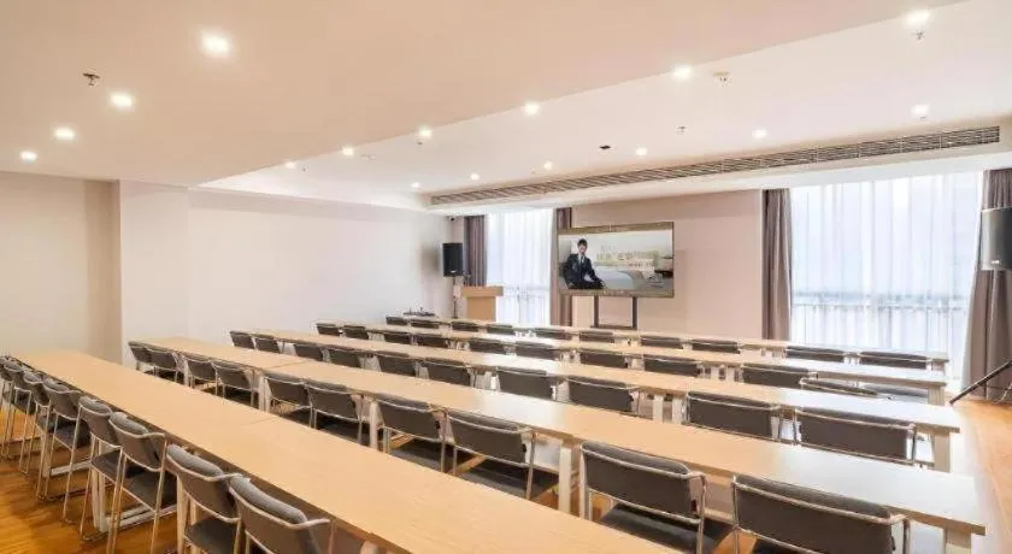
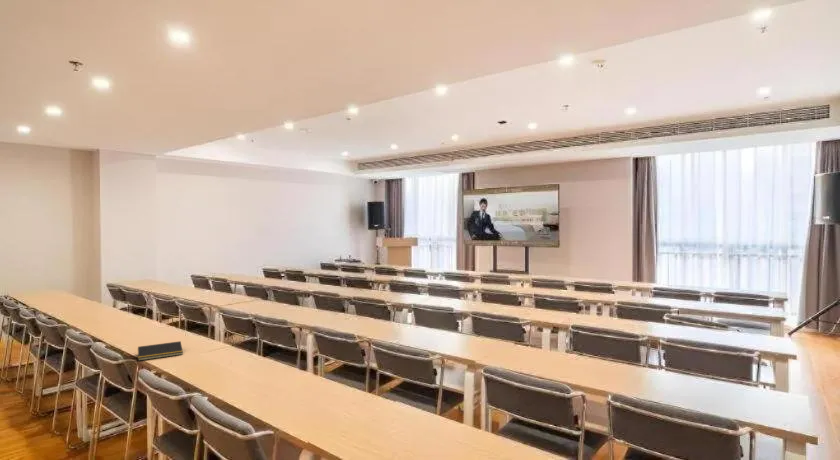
+ notepad (160, 350)
